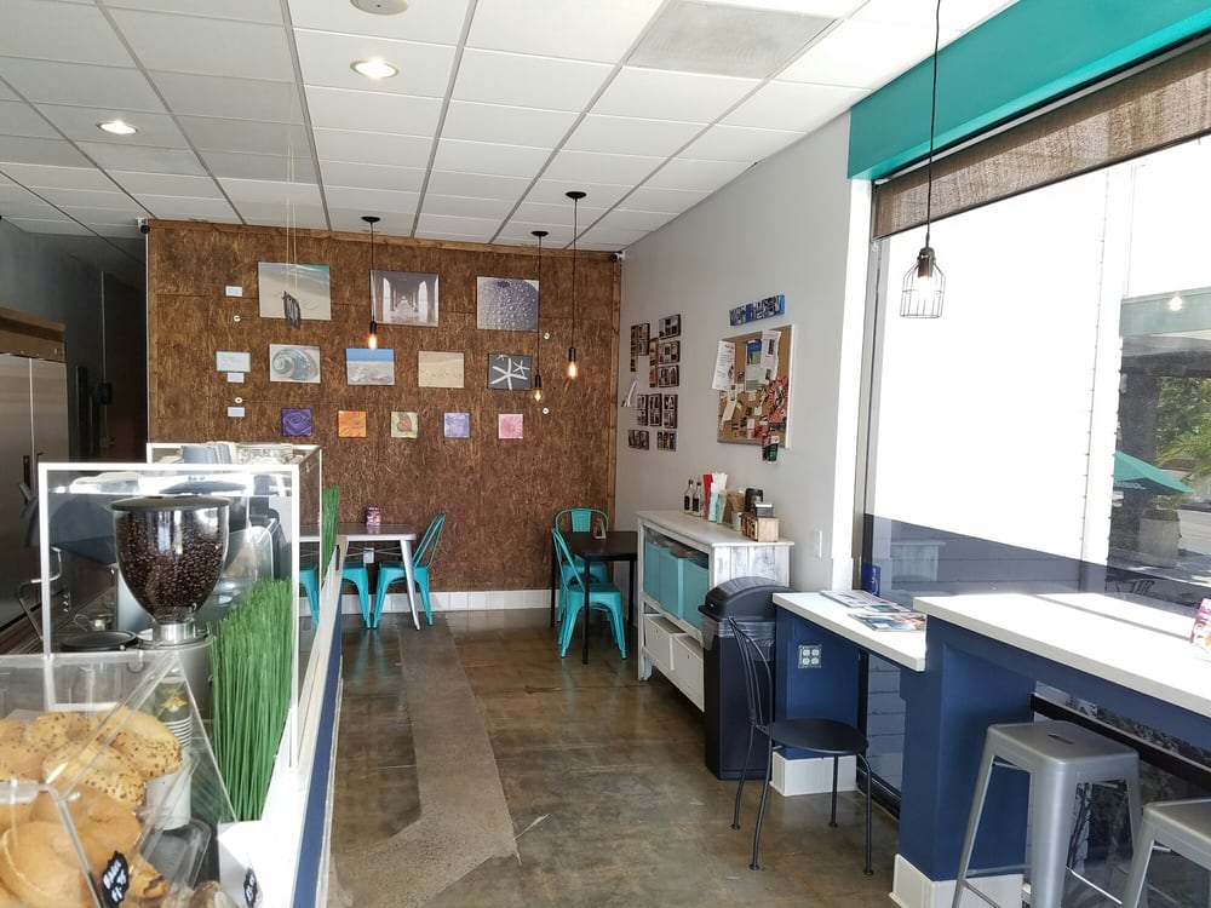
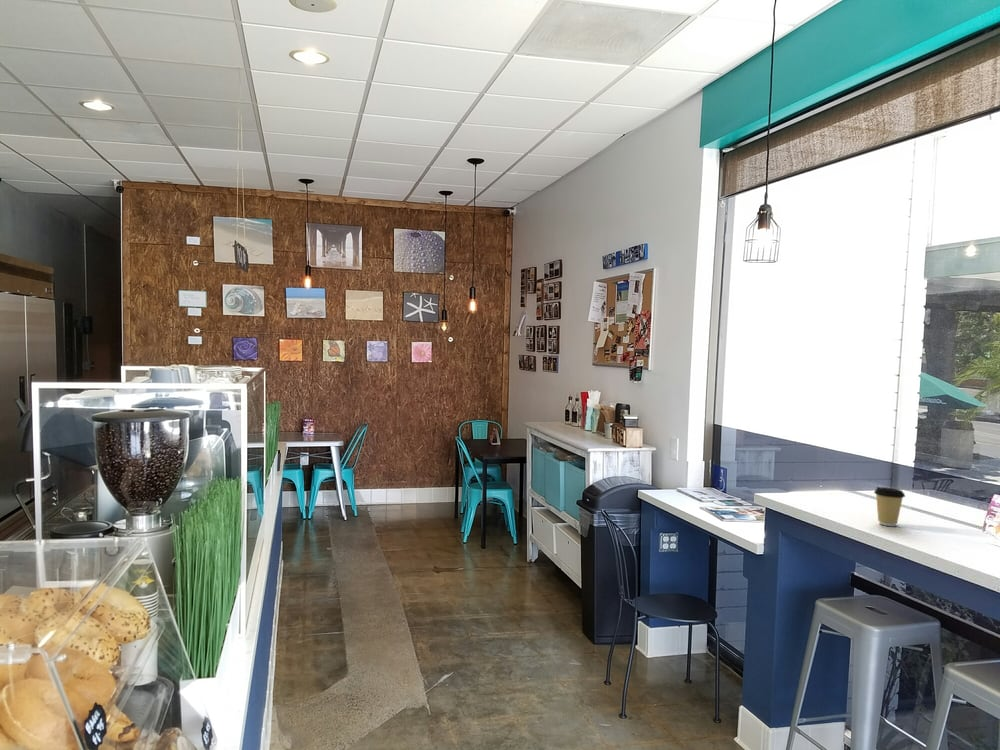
+ coffee cup (888, 506)
